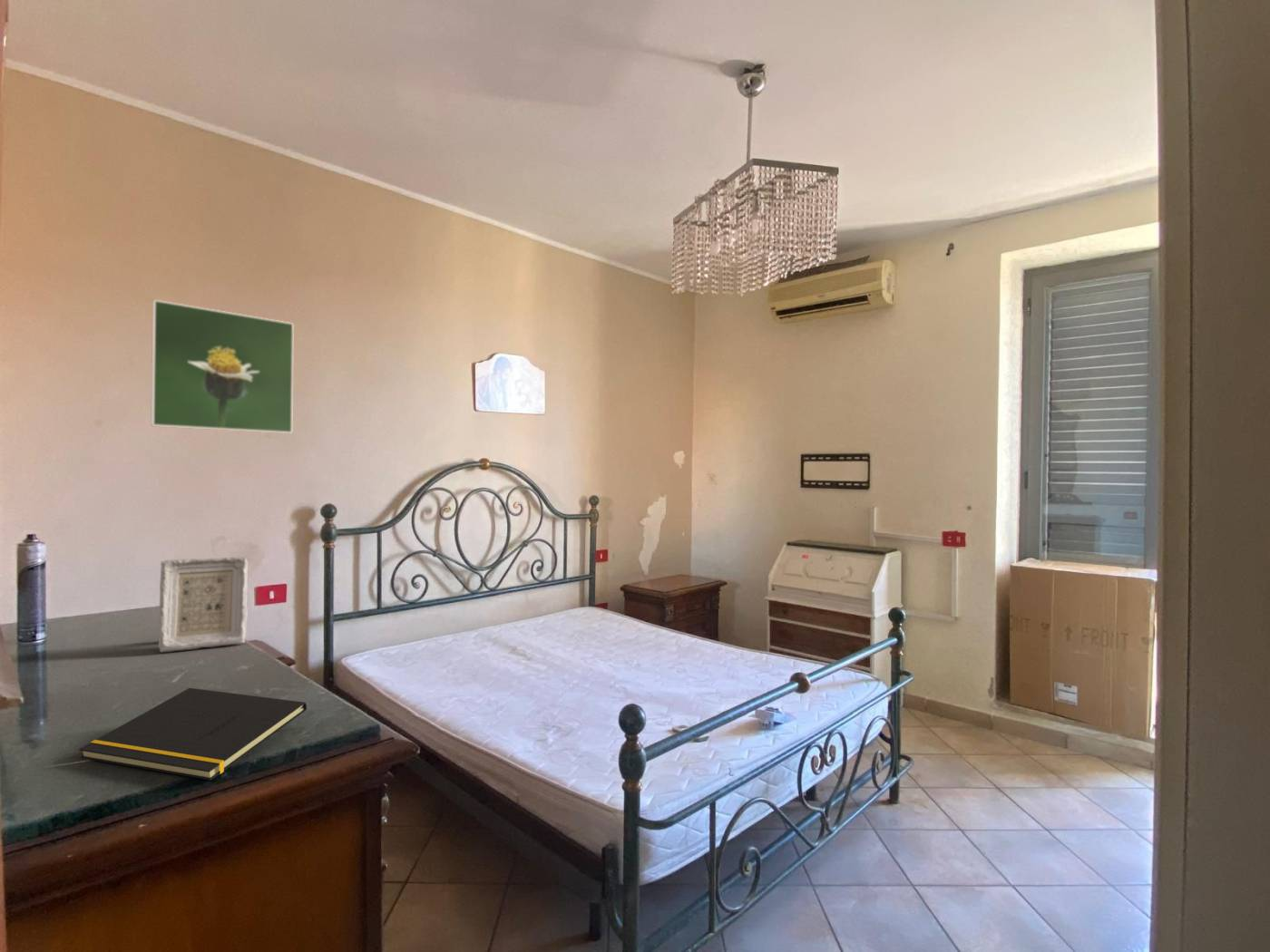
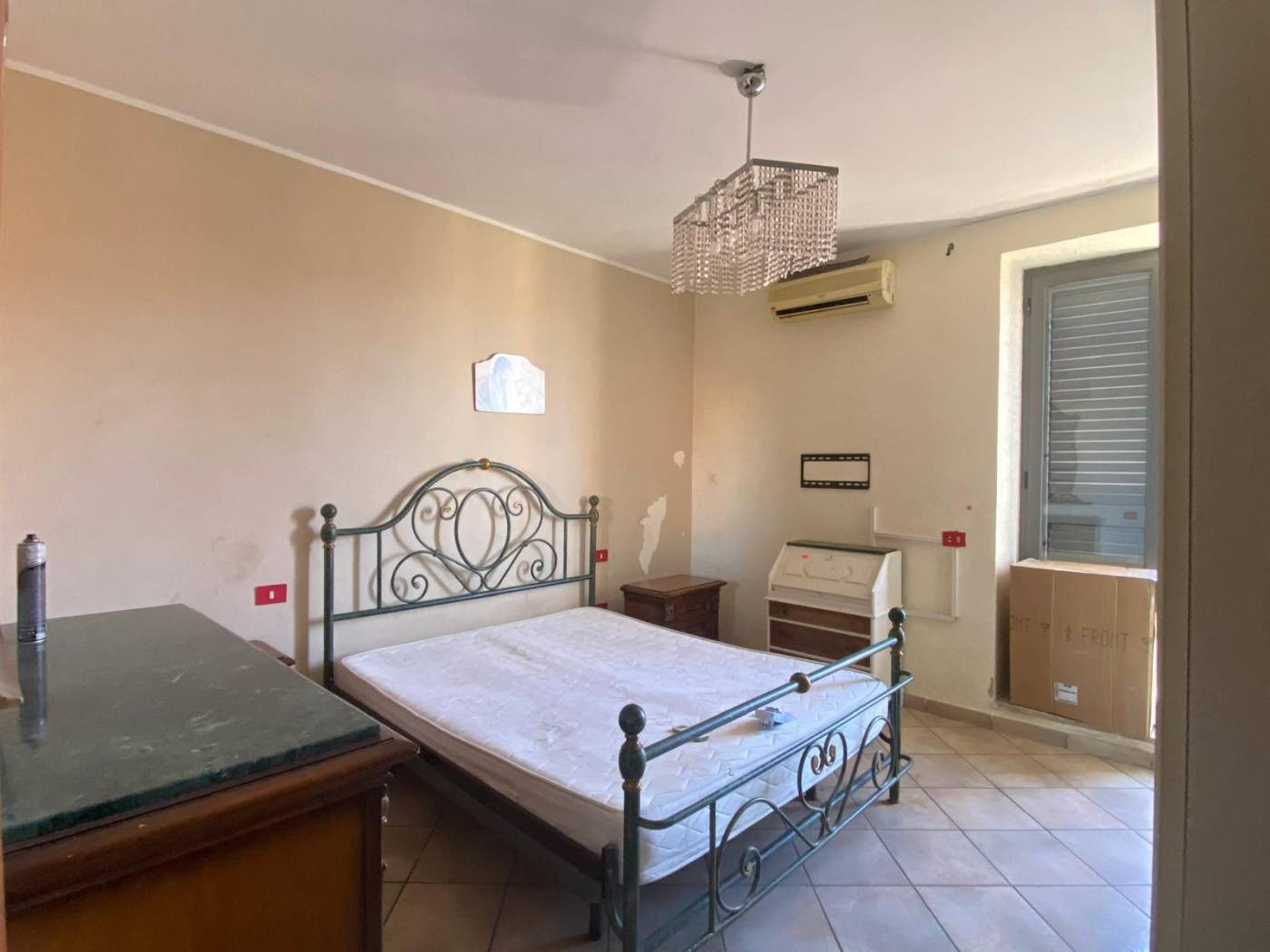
- picture frame (203, 602)
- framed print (227, 371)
- notepad (199, 728)
